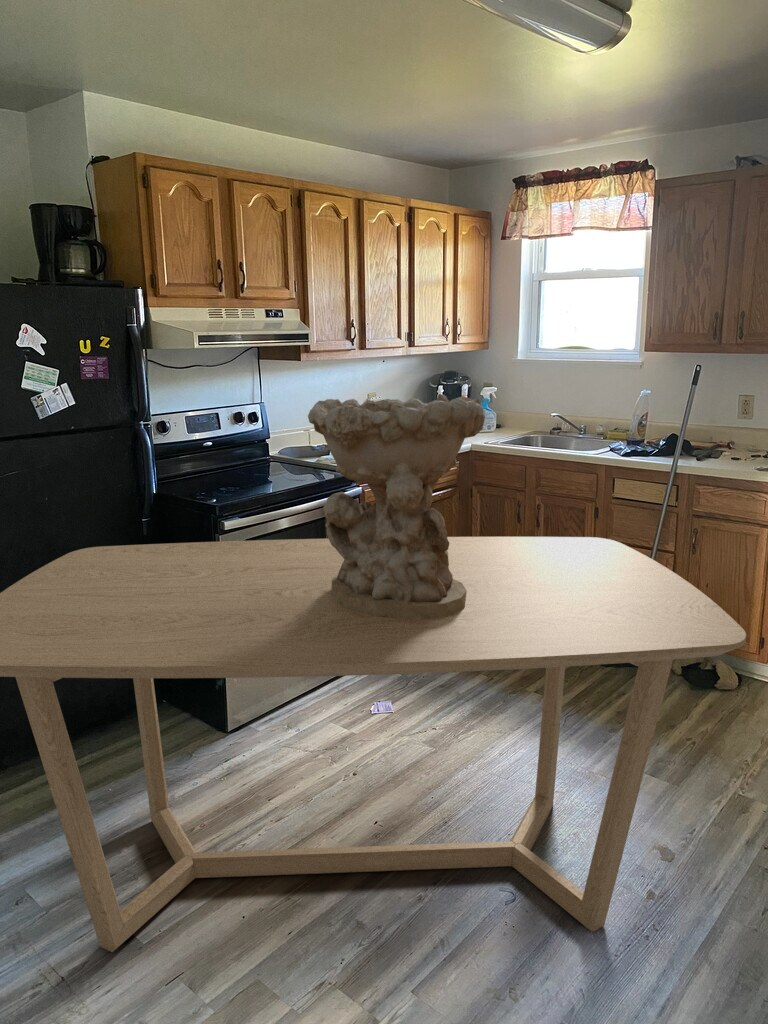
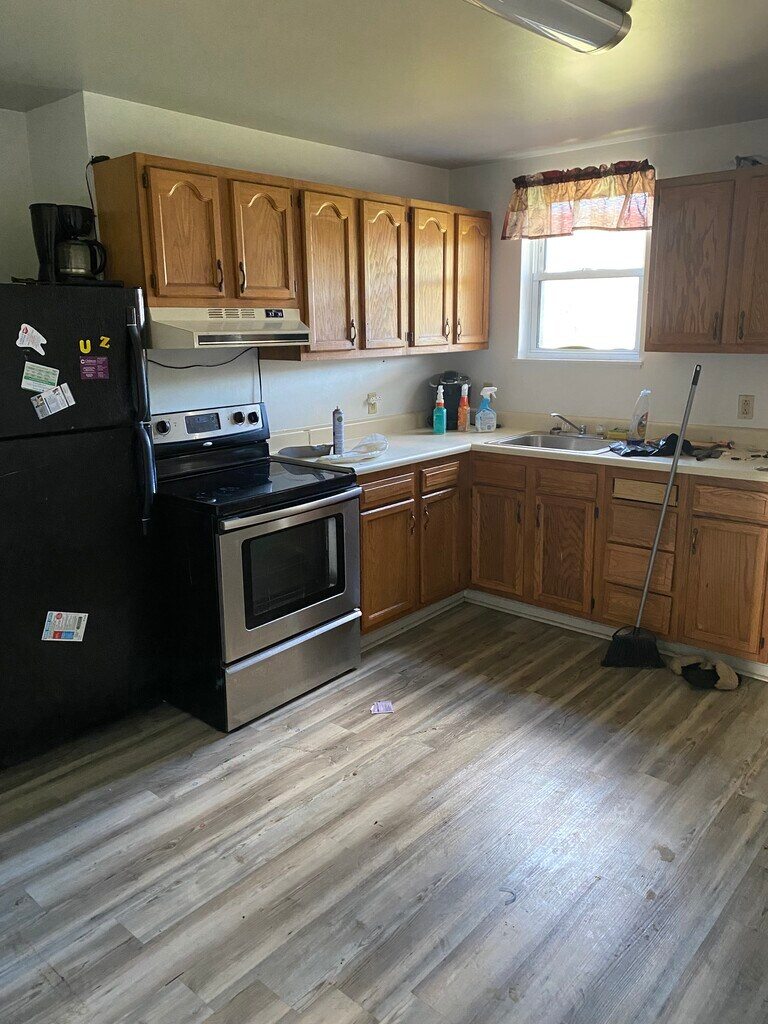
- dining table (350, 675)
- decorative bowl (396, 498)
